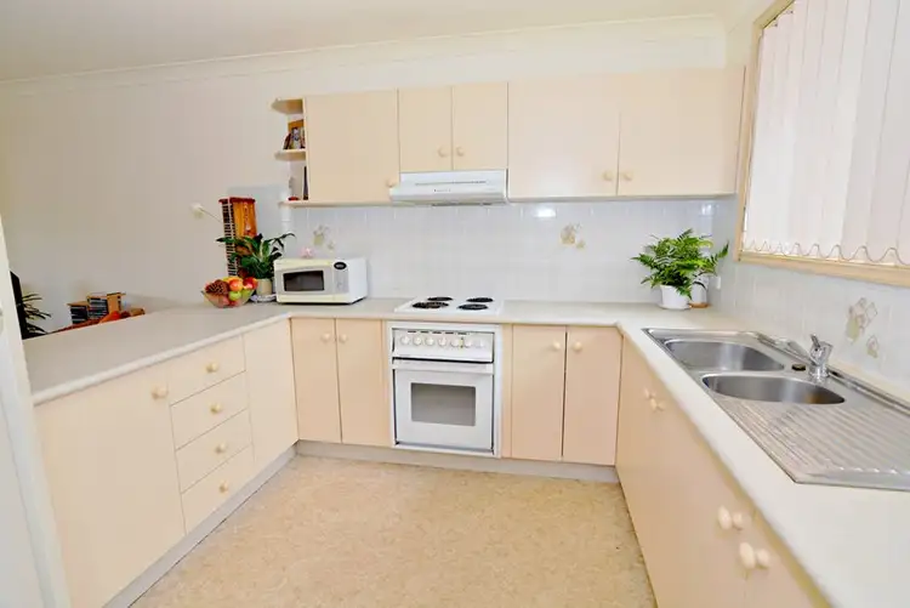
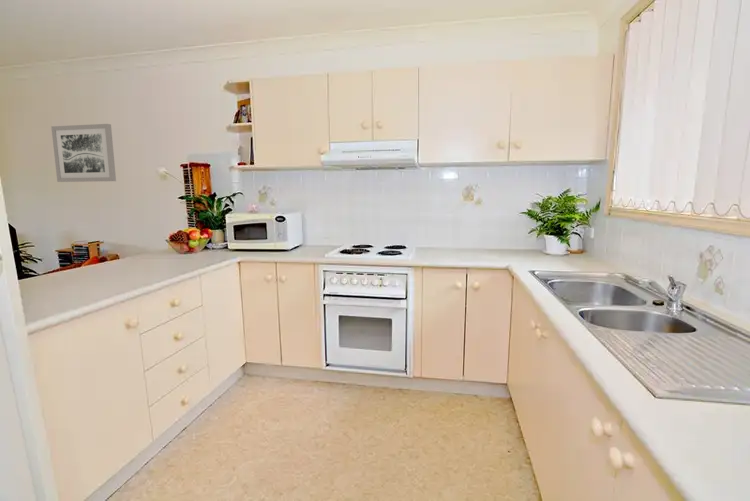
+ wall art (83, 153)
